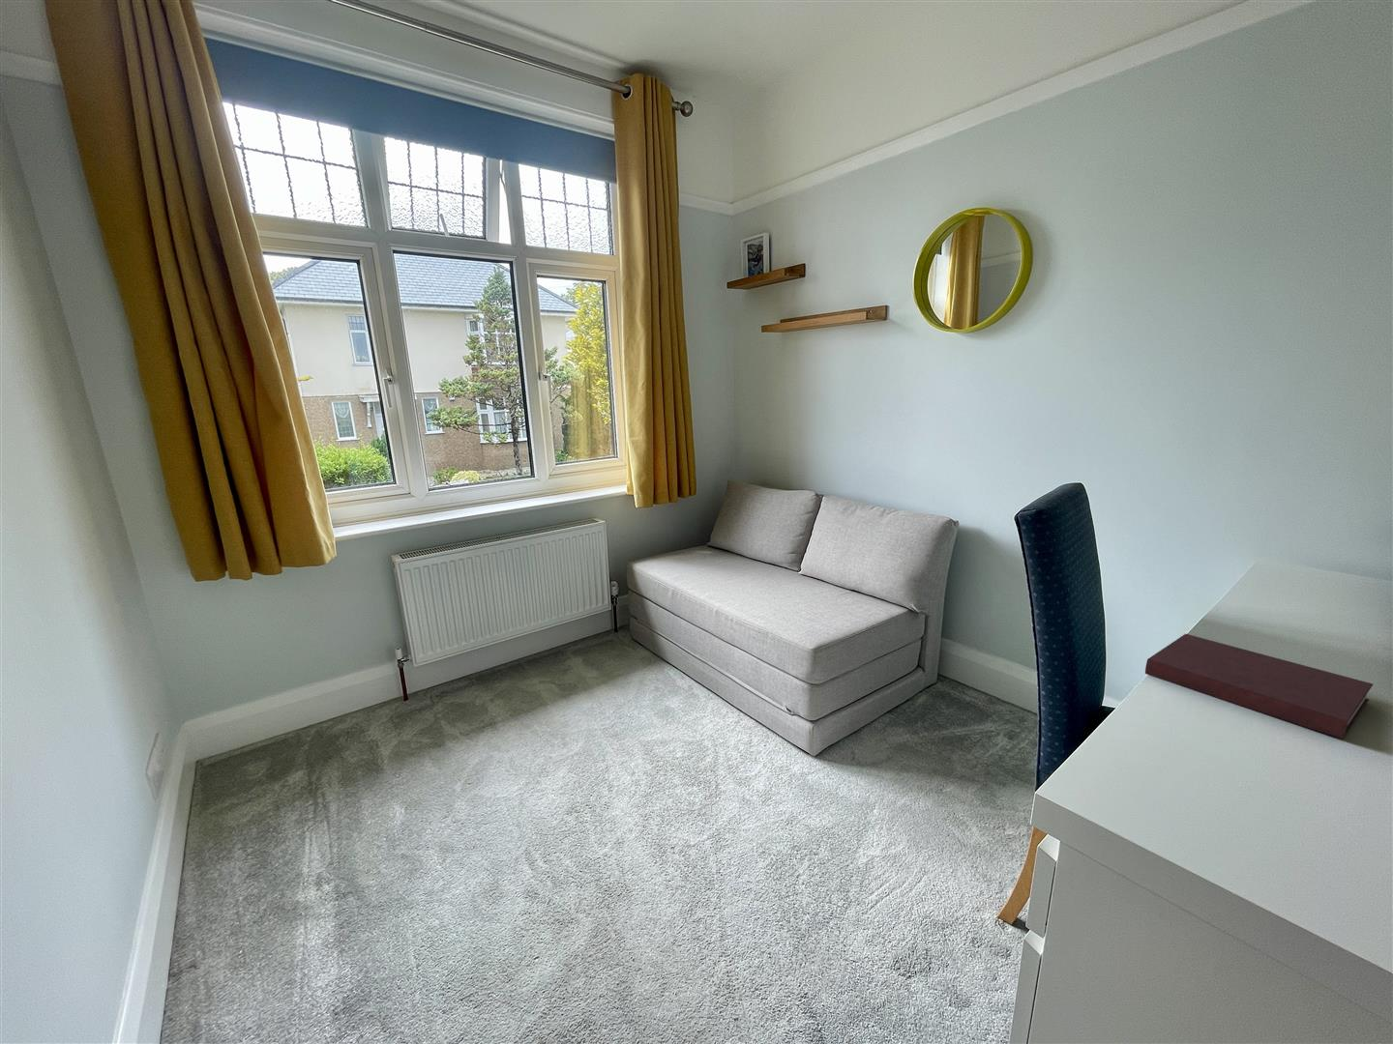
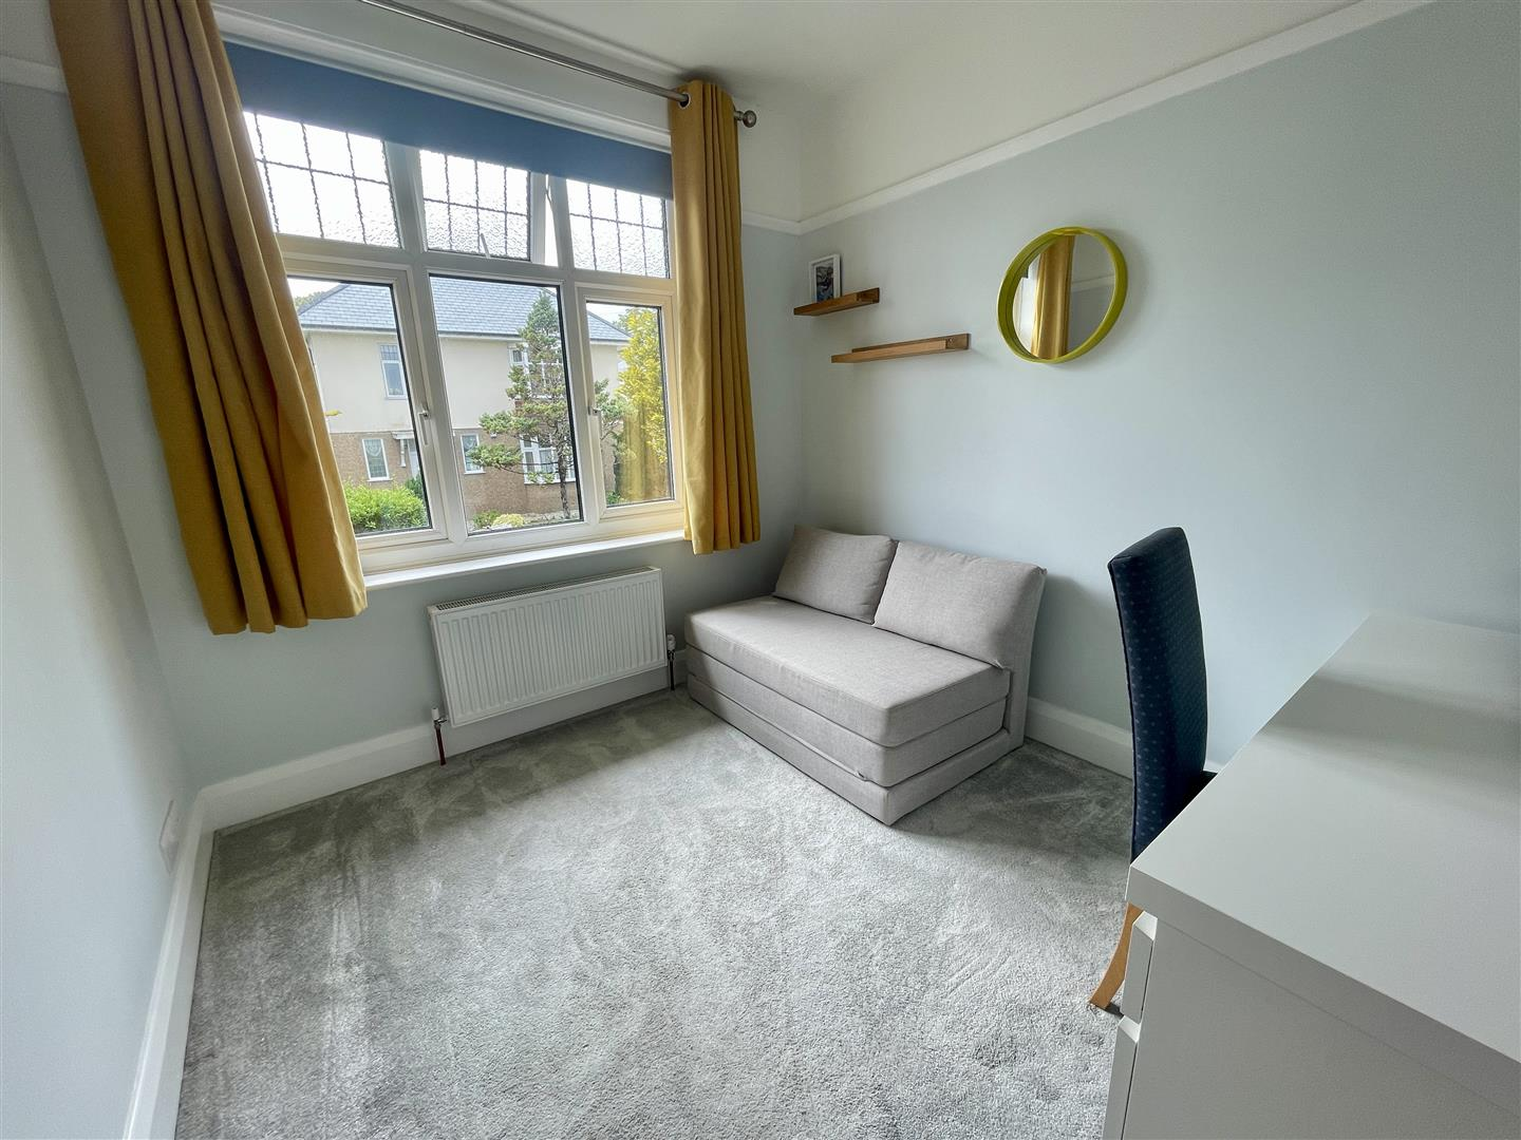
- notebook (1252, 679)
